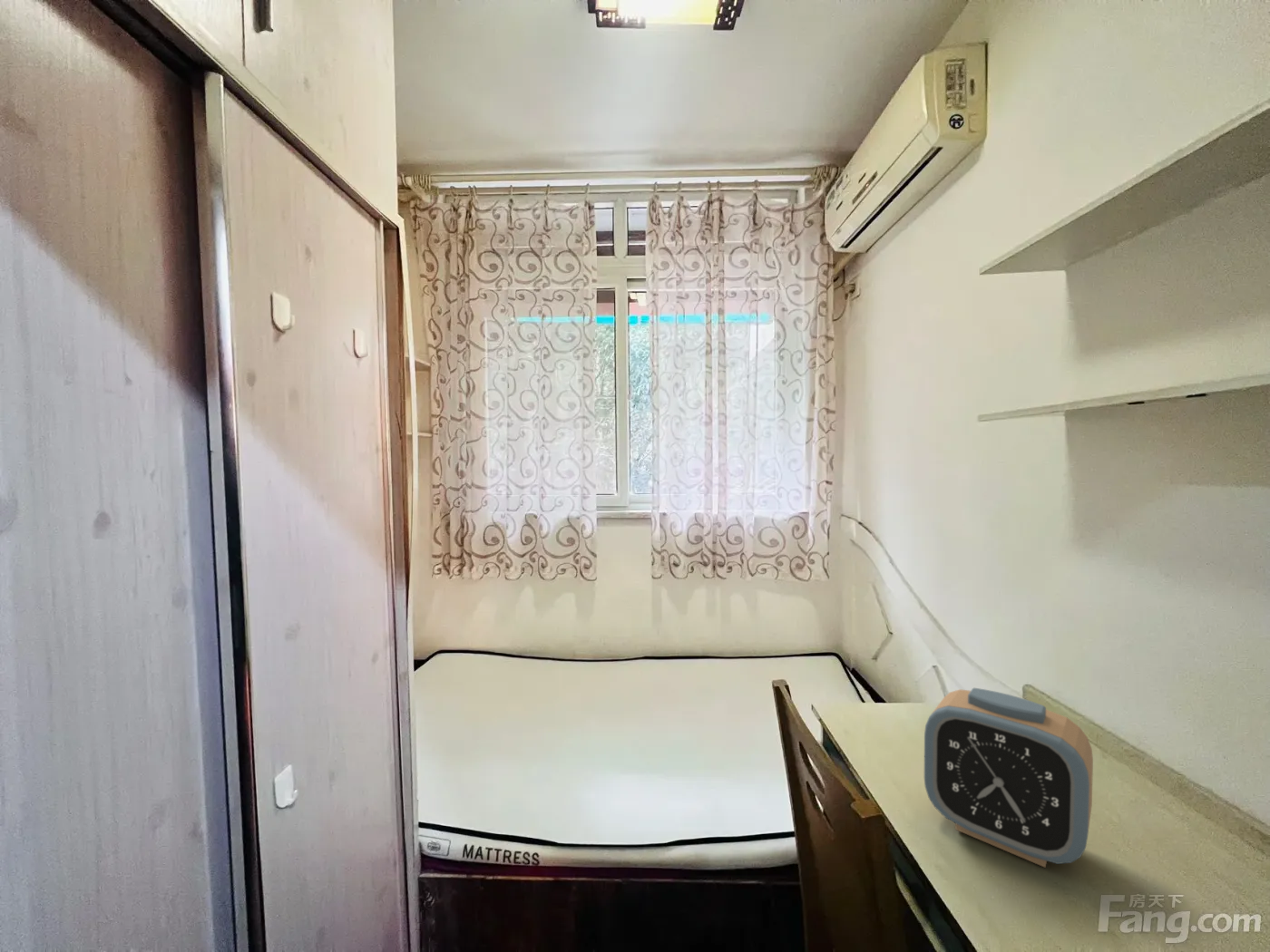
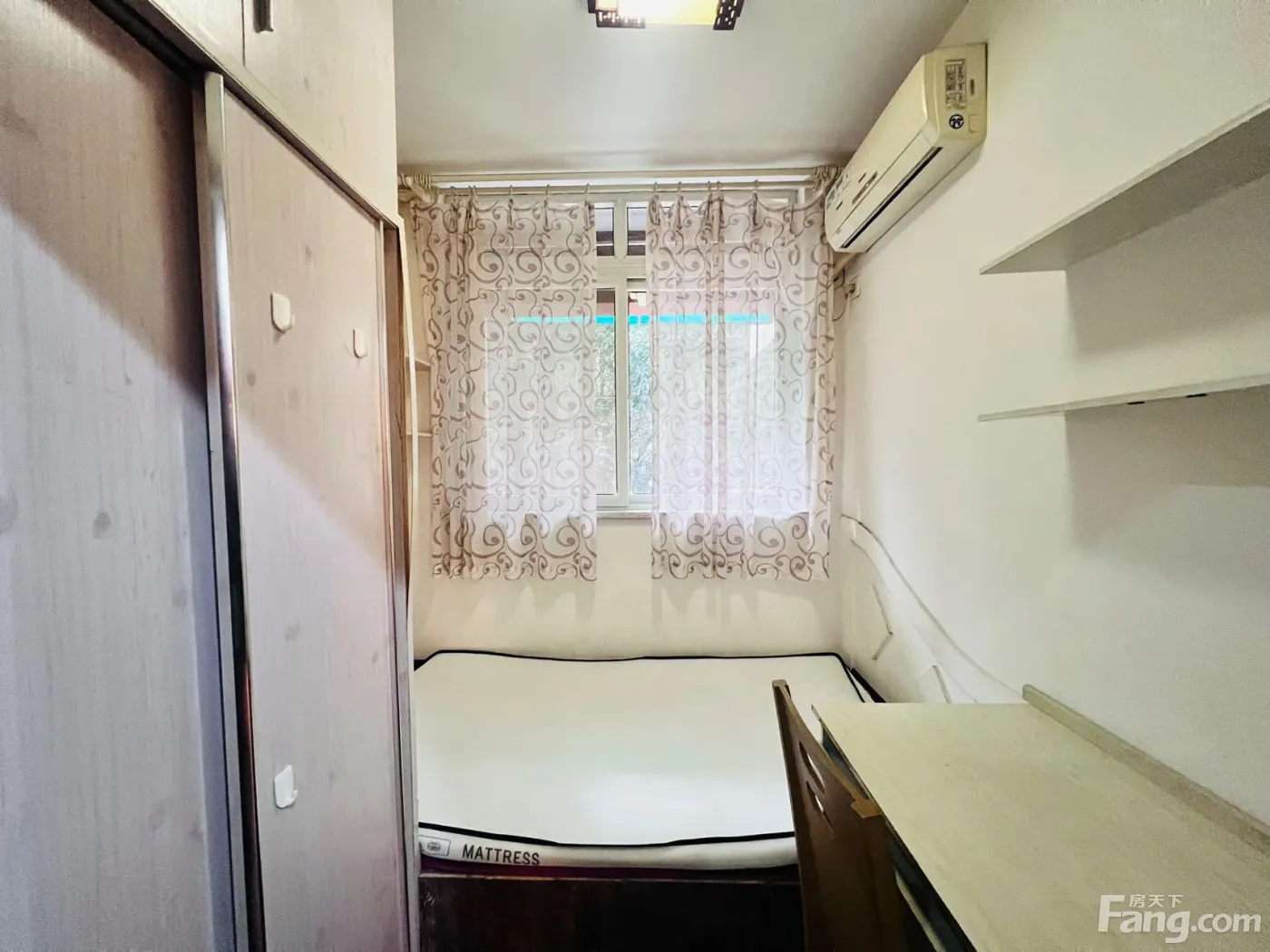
- alarm clock (1003, 768)
